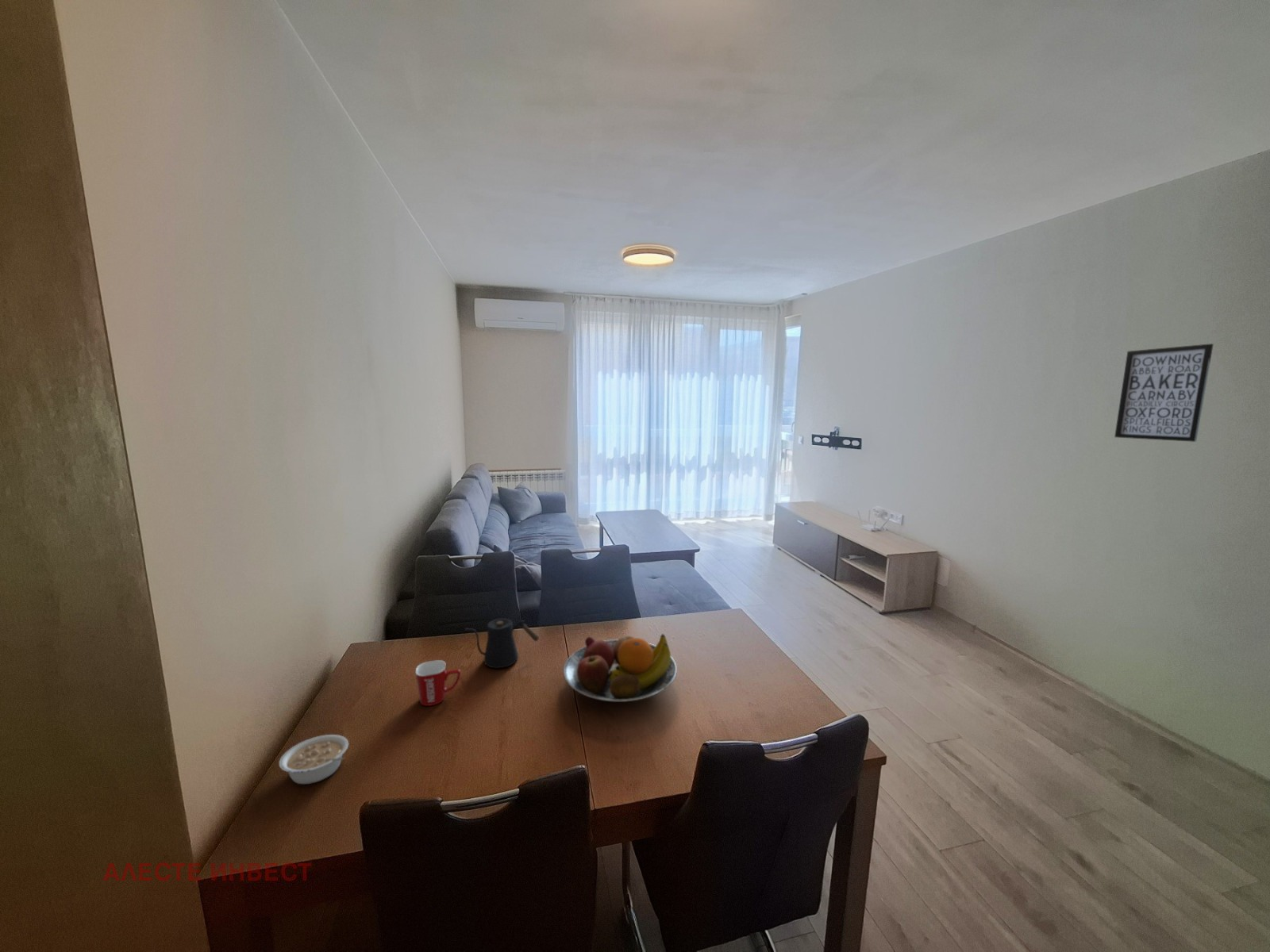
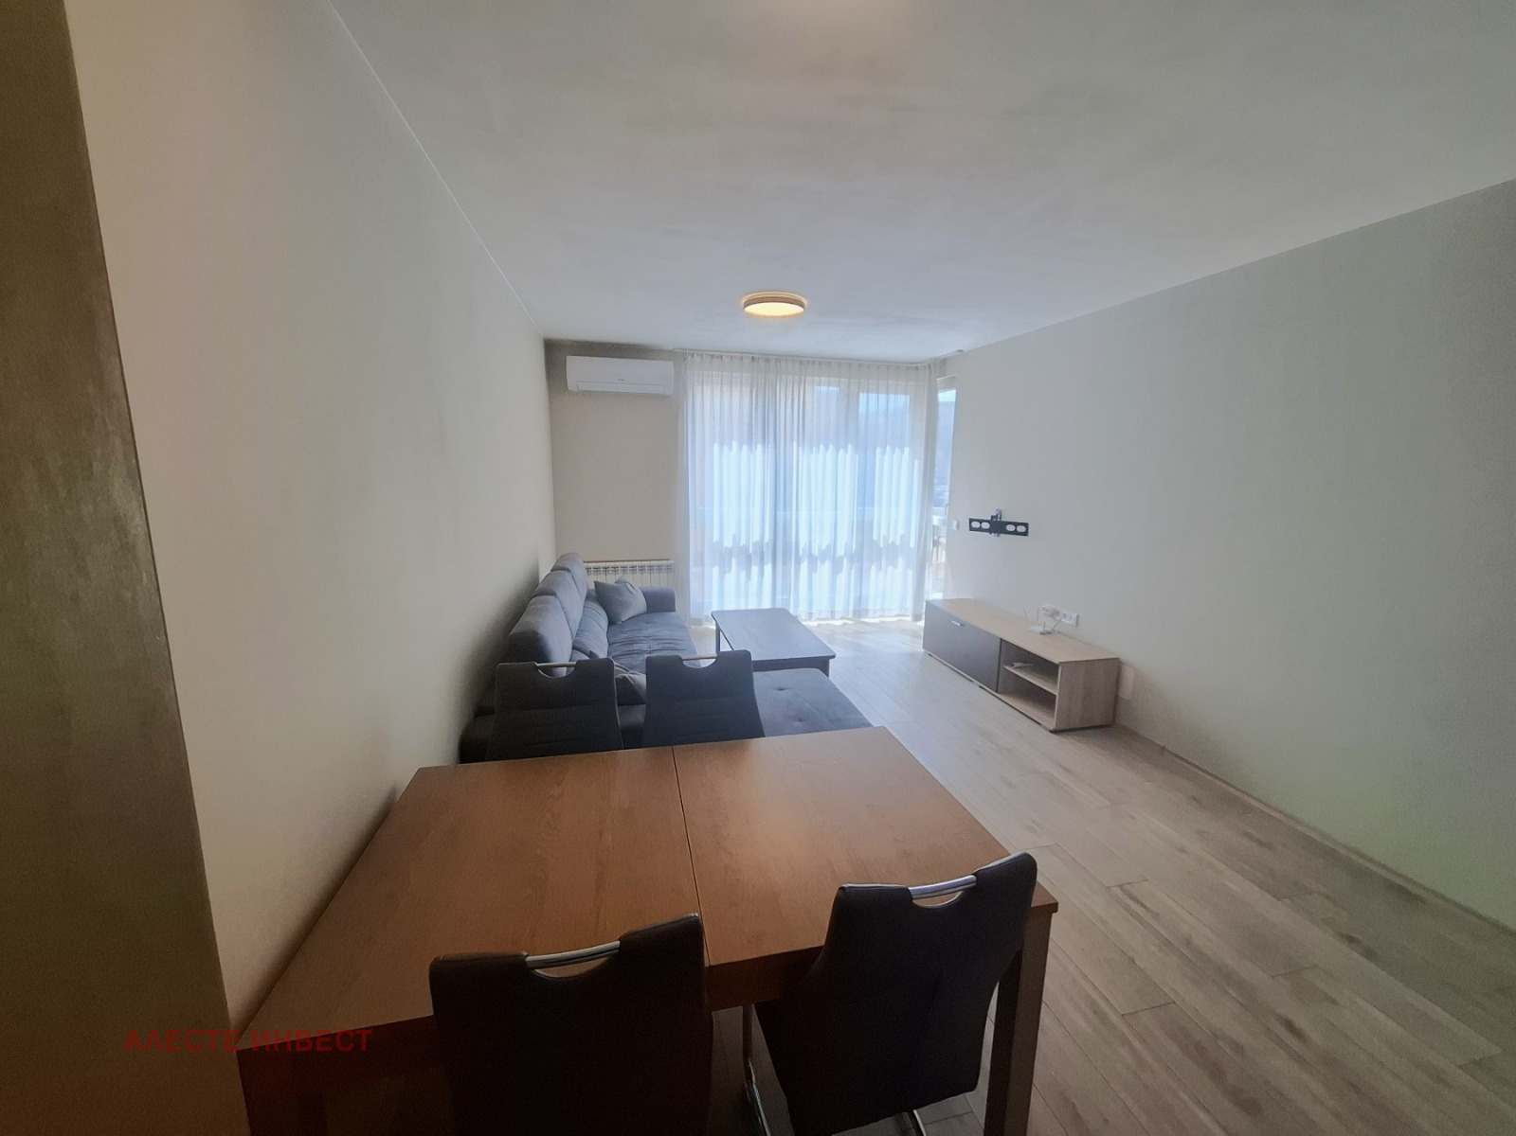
- fruit bowl (620, 662)
- mug (439, 681)
- wall art (1160, 393)
- kettle (502, 640)
- legume (318, 759)
